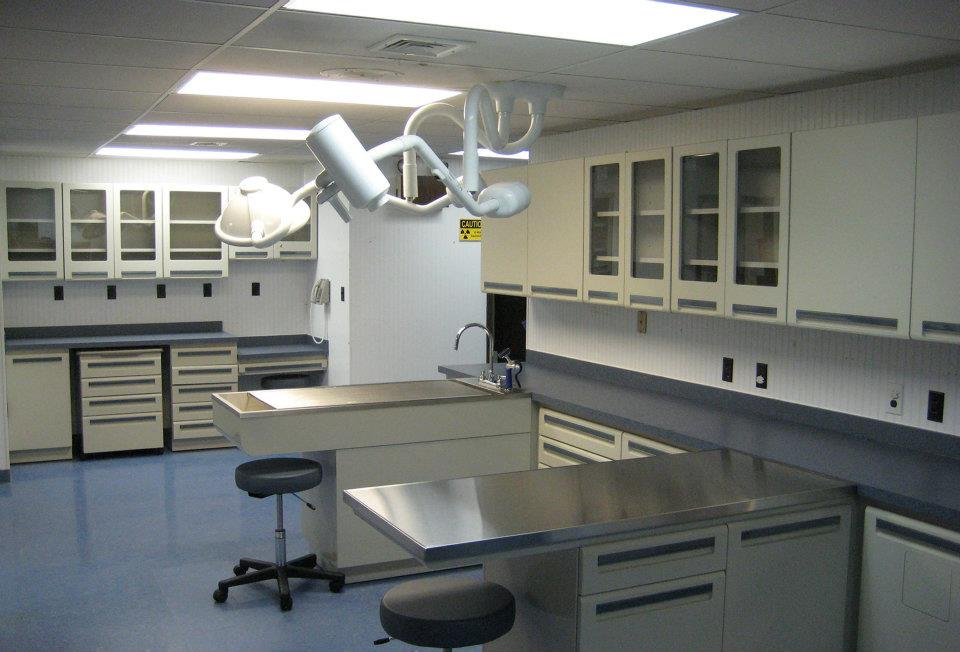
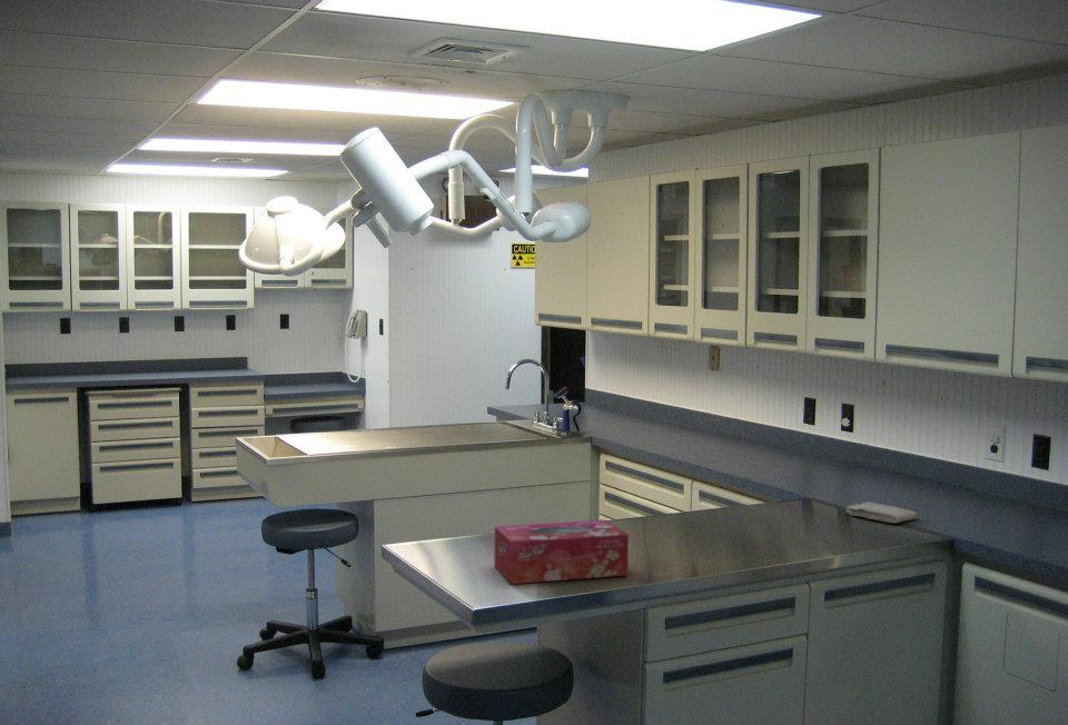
+ tissue box (560, 550)
+ washcloth (880, 512)
